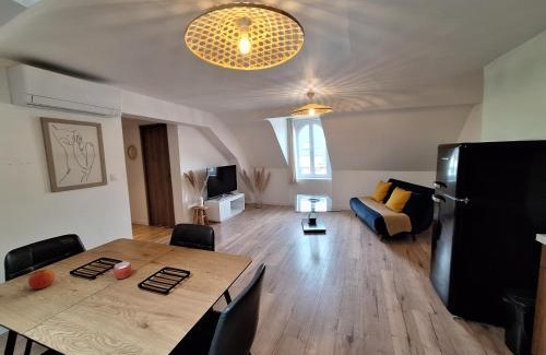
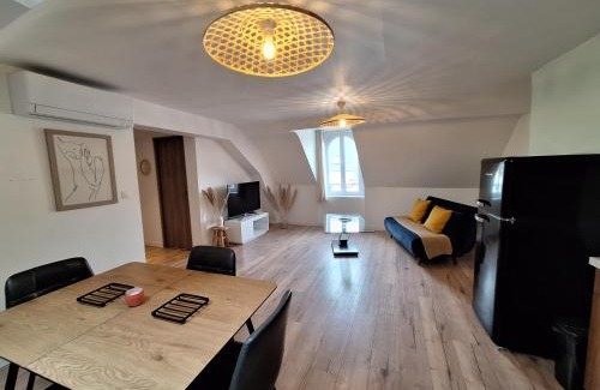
- fruit (41, 277)
